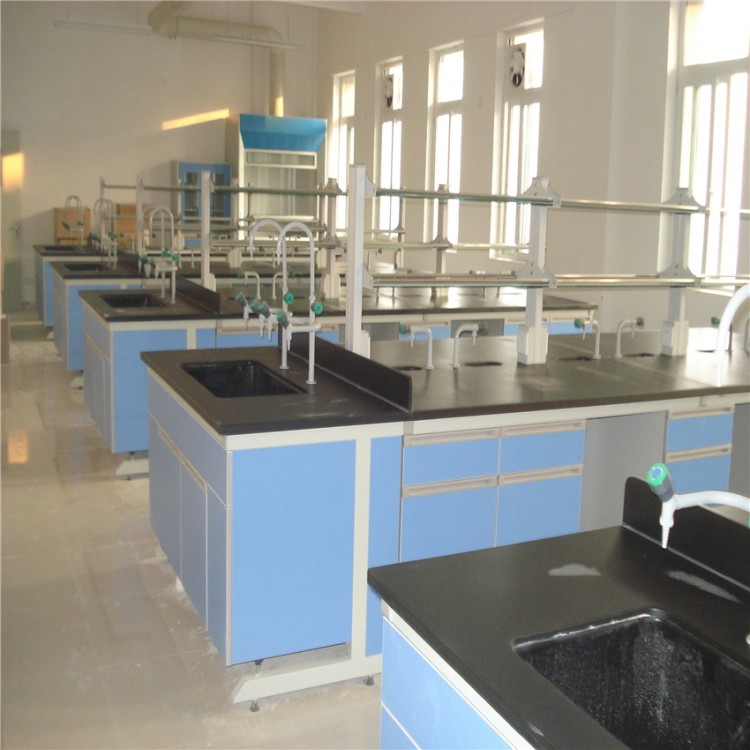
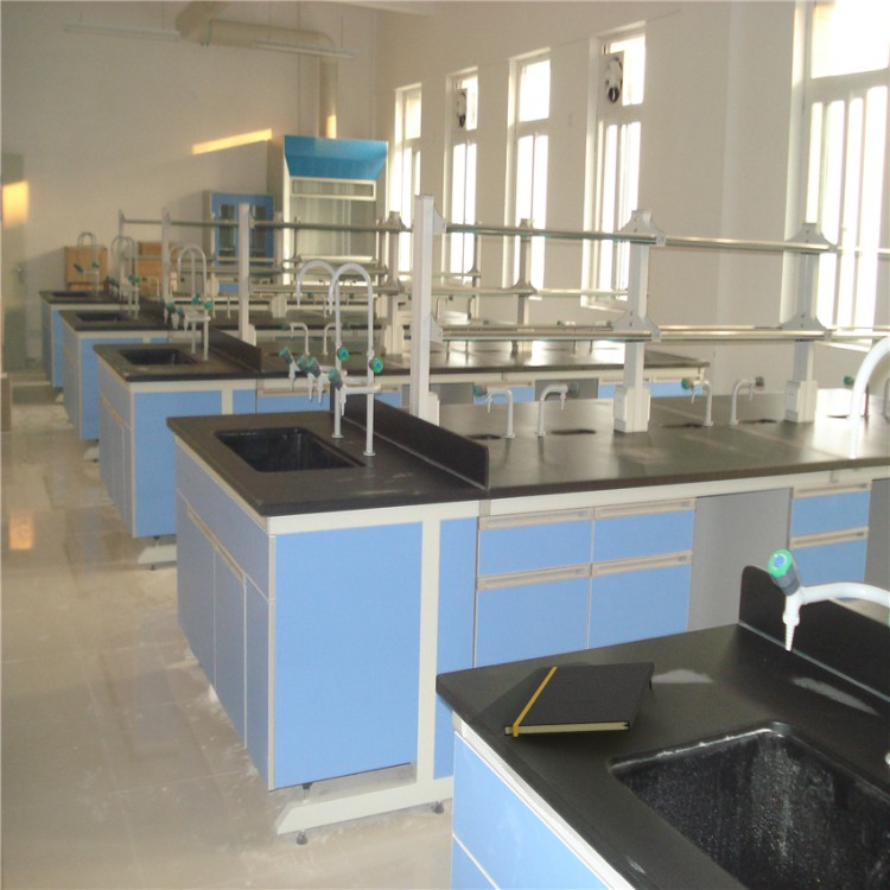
+ notepad (583, 697)
